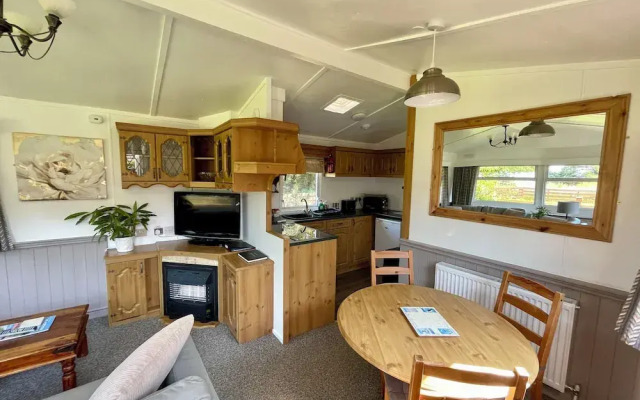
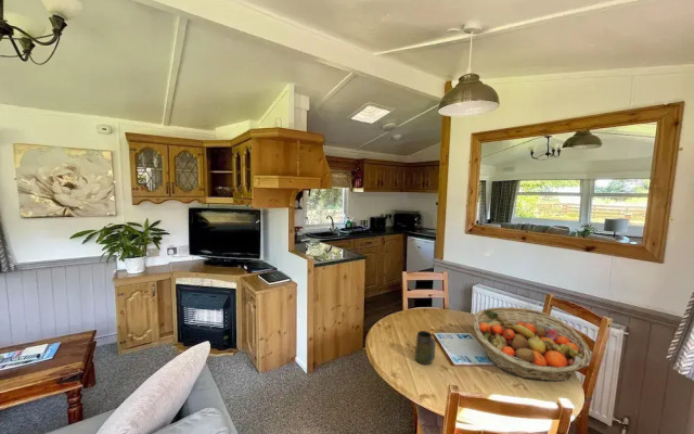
+ mug (426, 348)
+ fruit basket (526, 341)
